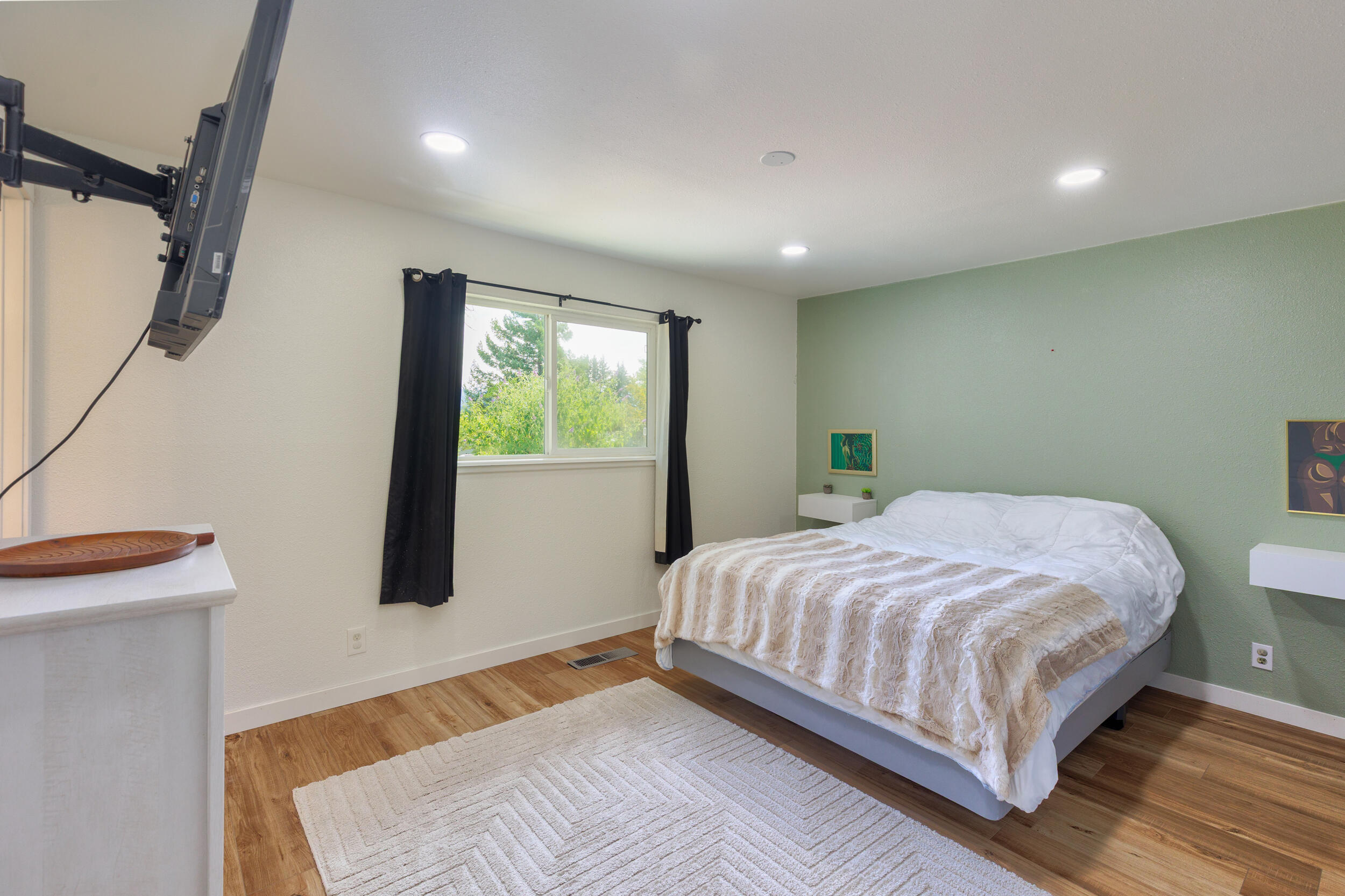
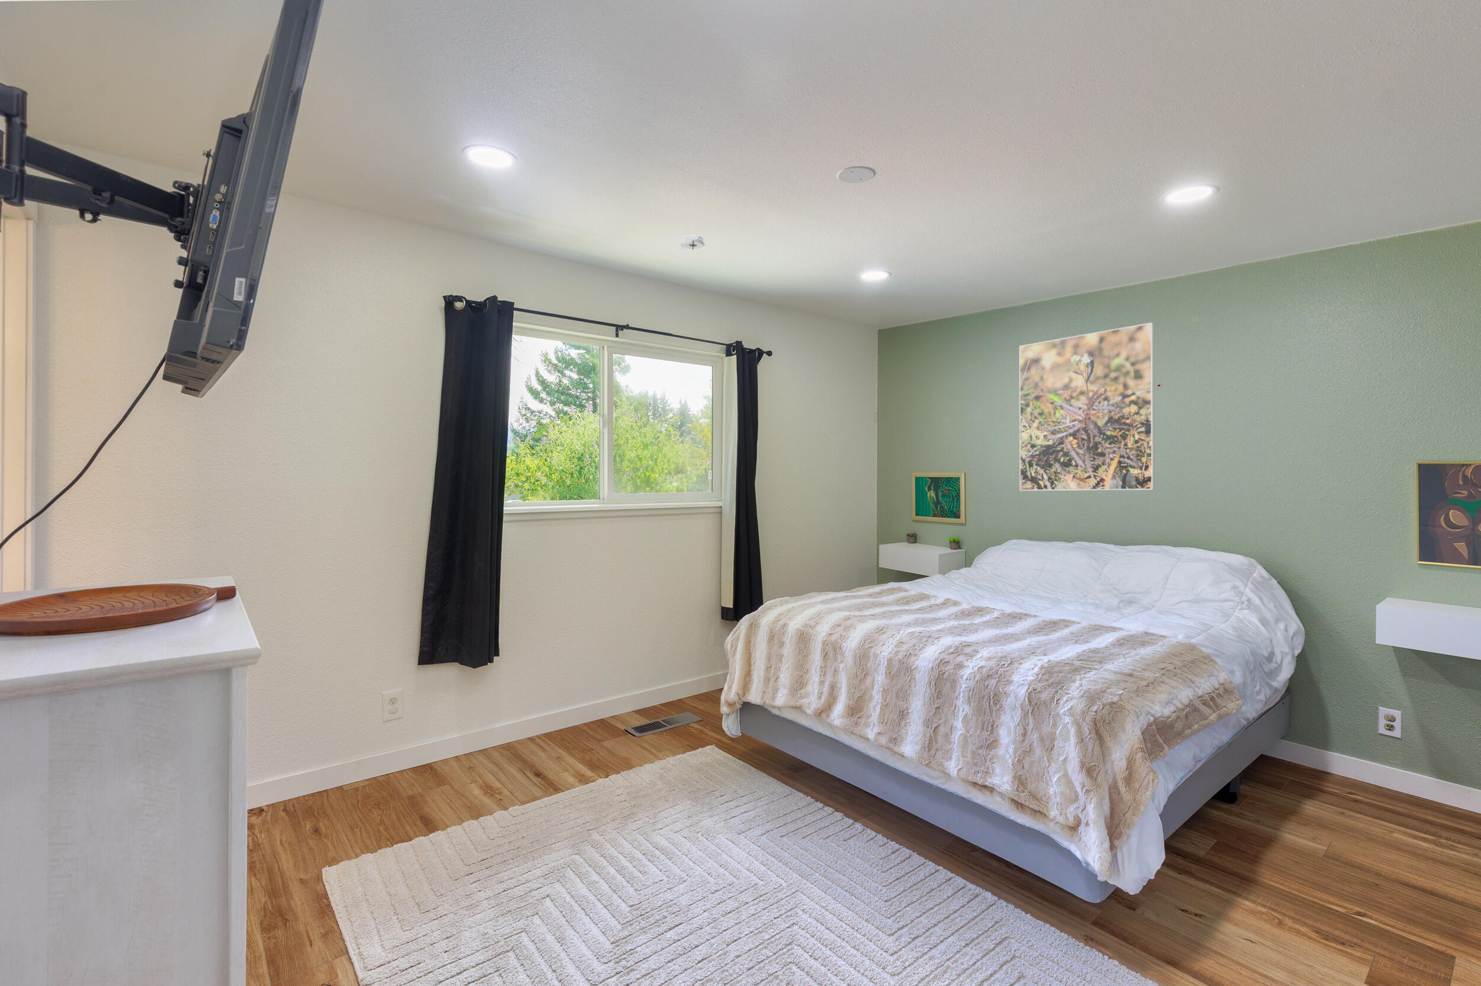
+ smoke detector (692, 242)
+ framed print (1081, 413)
